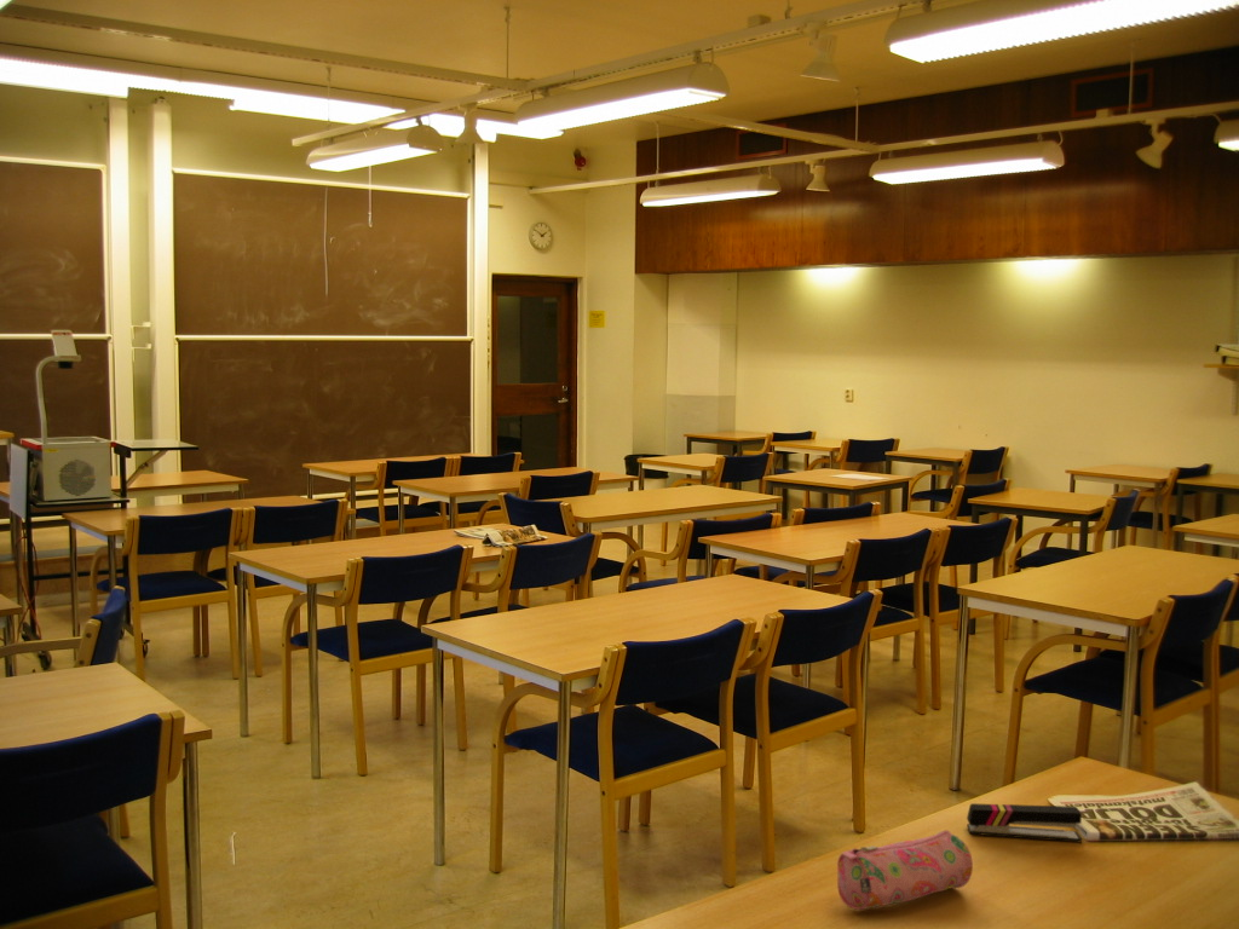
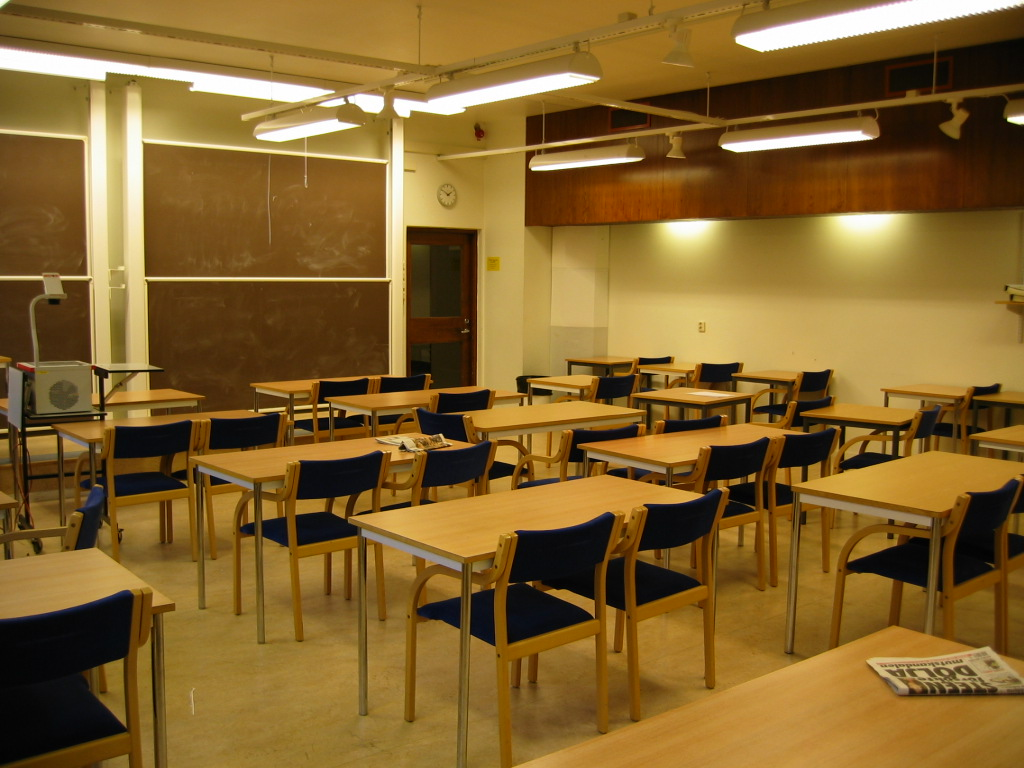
- stapler (1024, 820)
- pencil case (903, 869)
